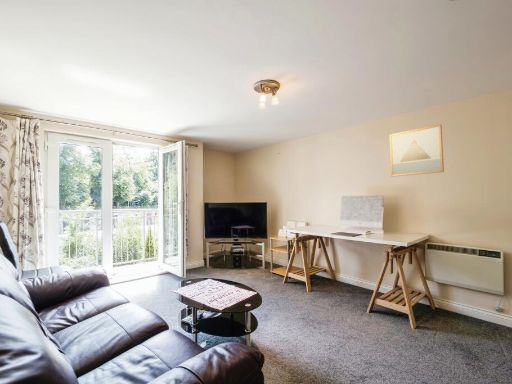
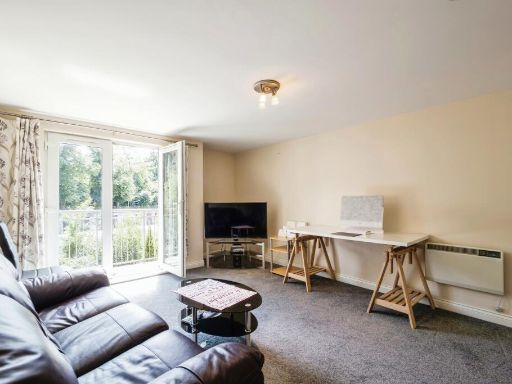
- wall art (414, 152)
